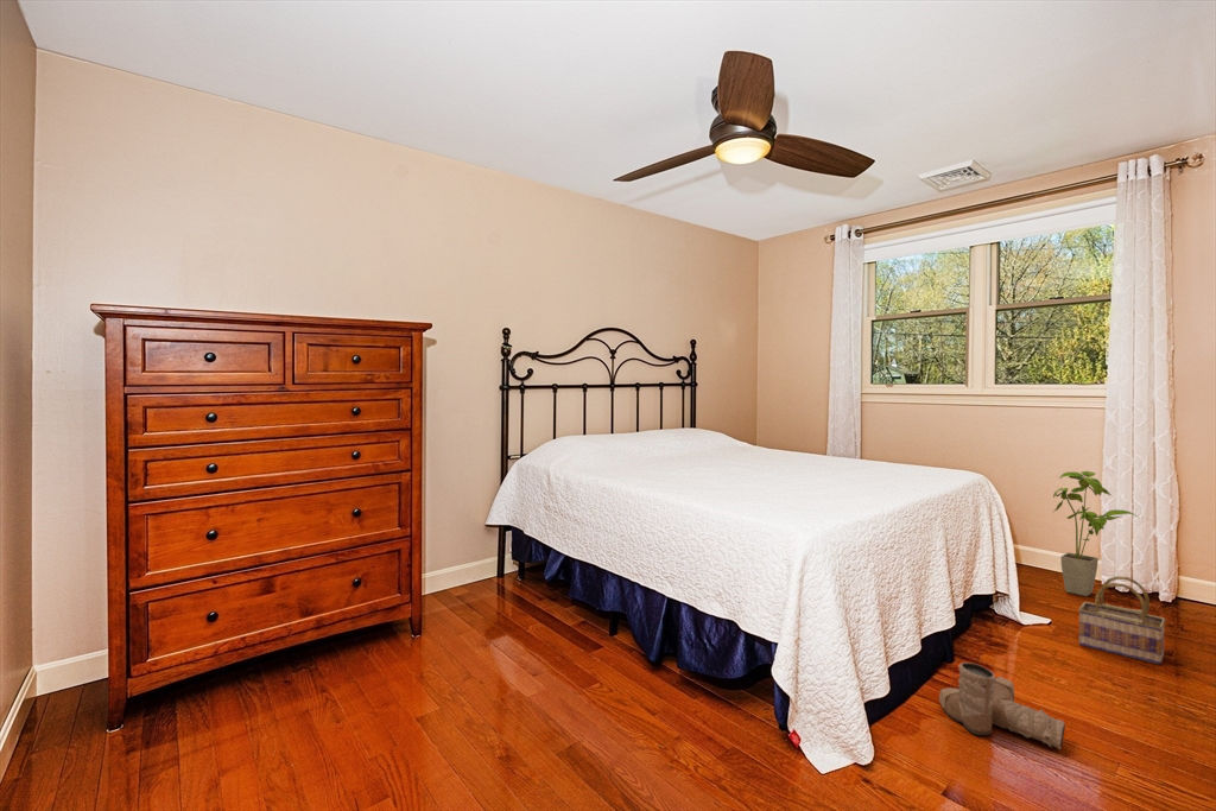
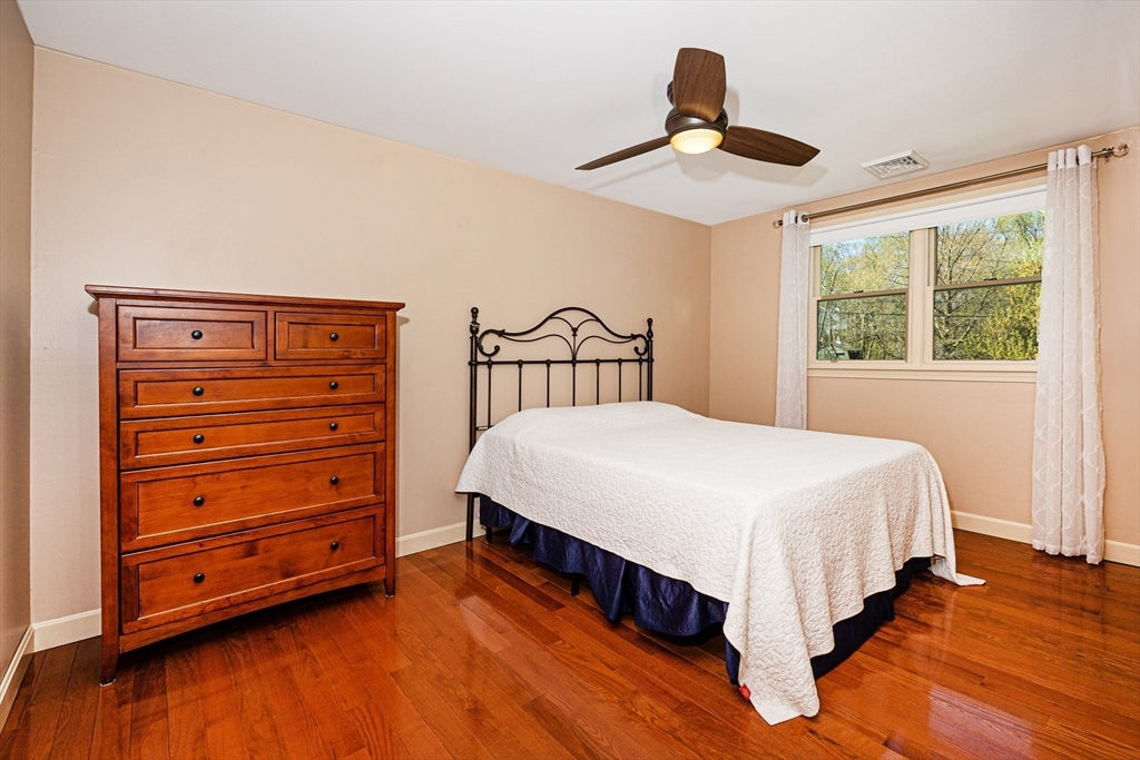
- basket (1120, 614)
- boots (998, 693)
- house plant (1089, 533)
